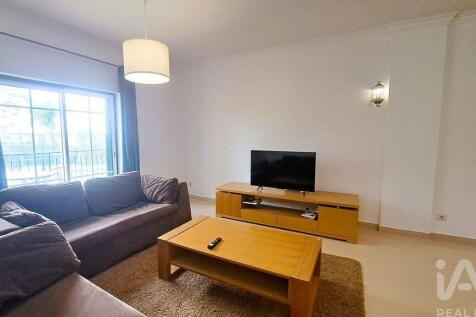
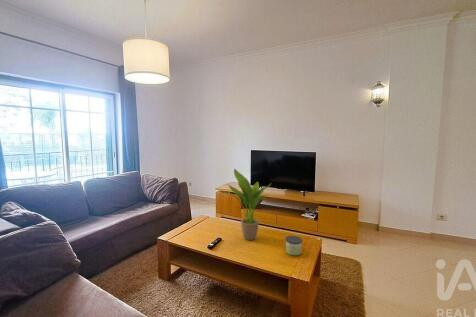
+ potted plant (245, 205)
+ candle (293, 245)
